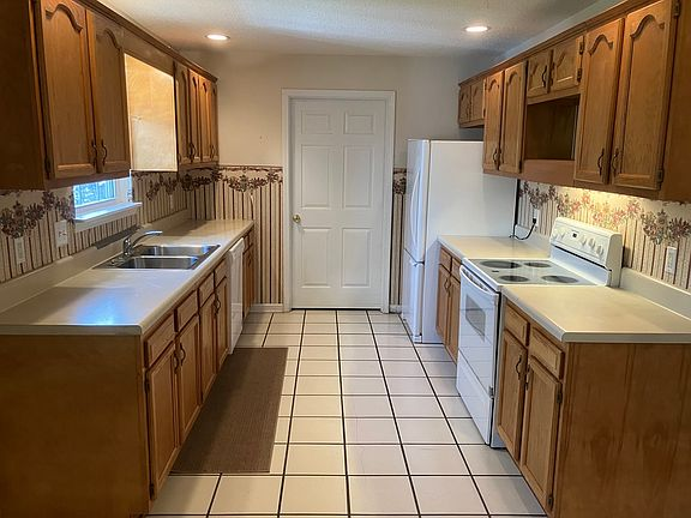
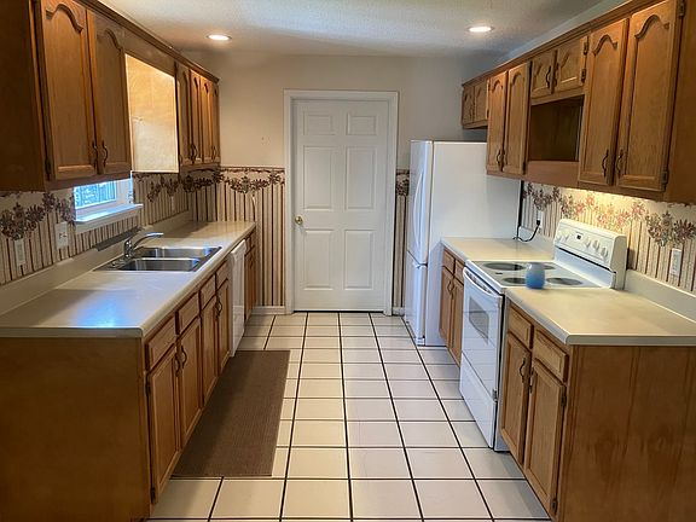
+ cup (535, 274)
